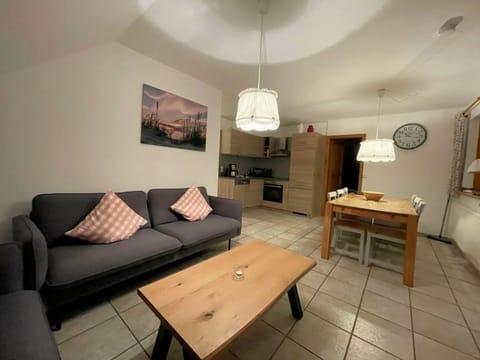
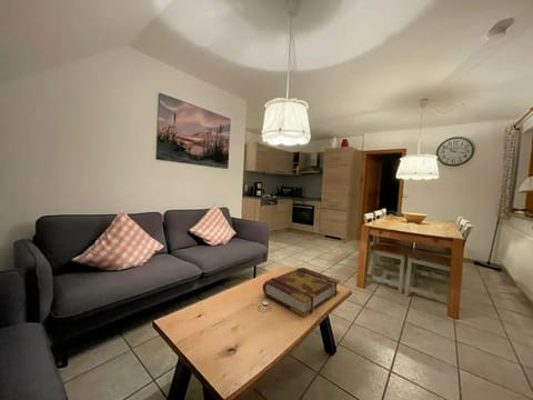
+ book (301, 286)
